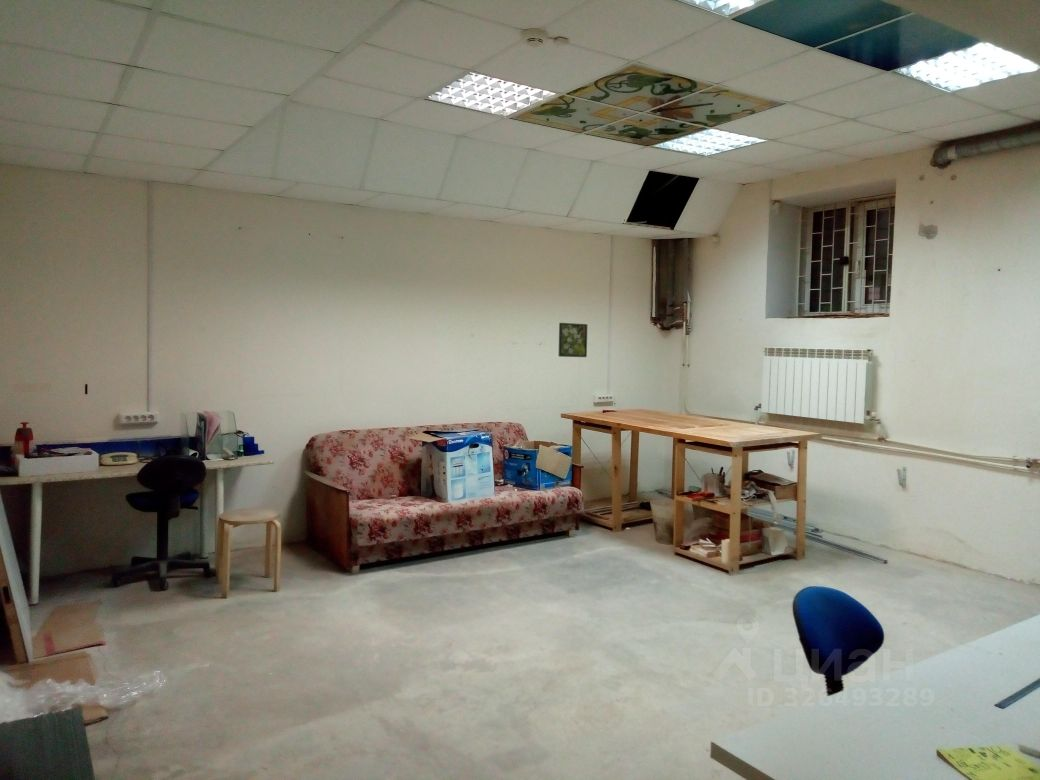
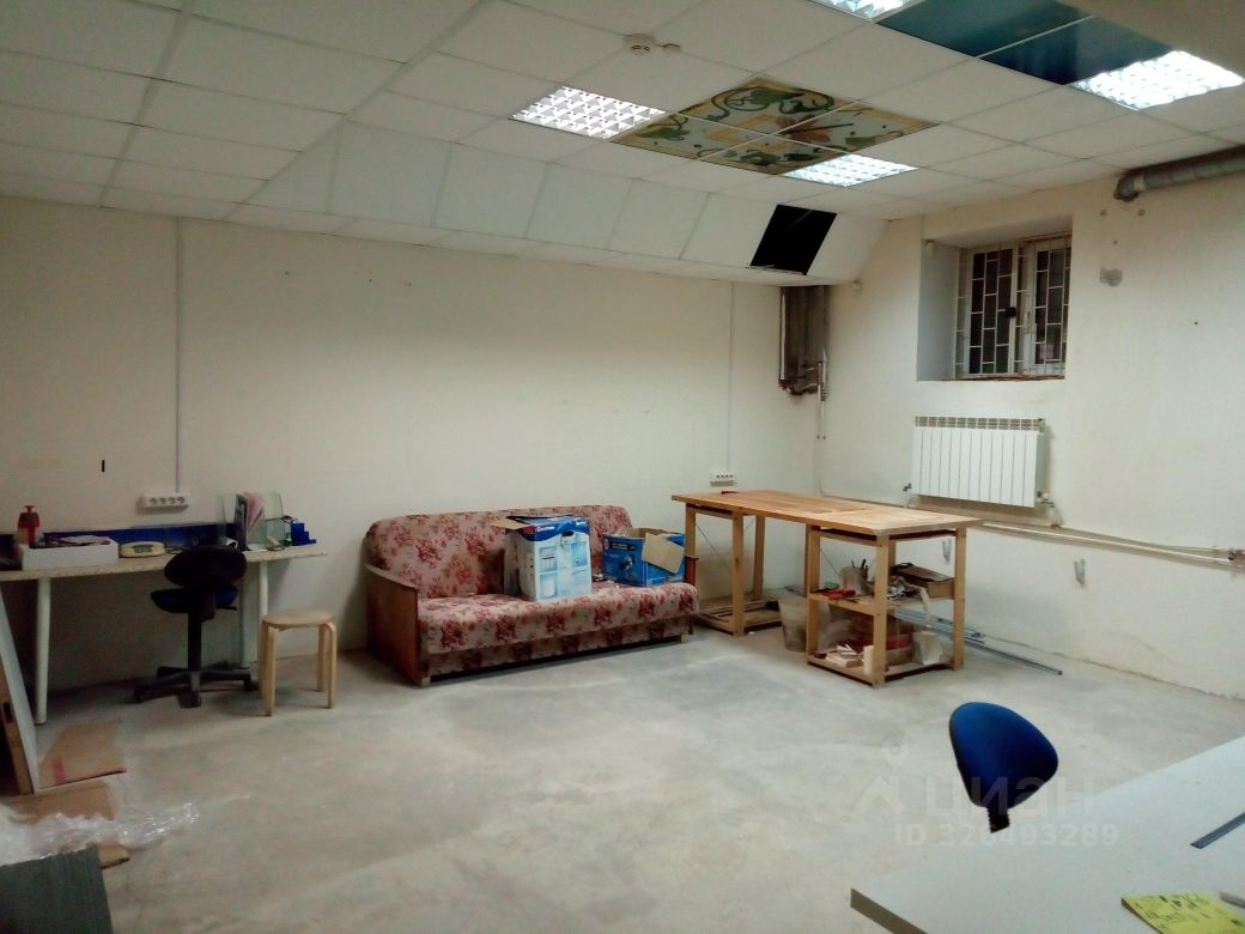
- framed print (573, 340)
